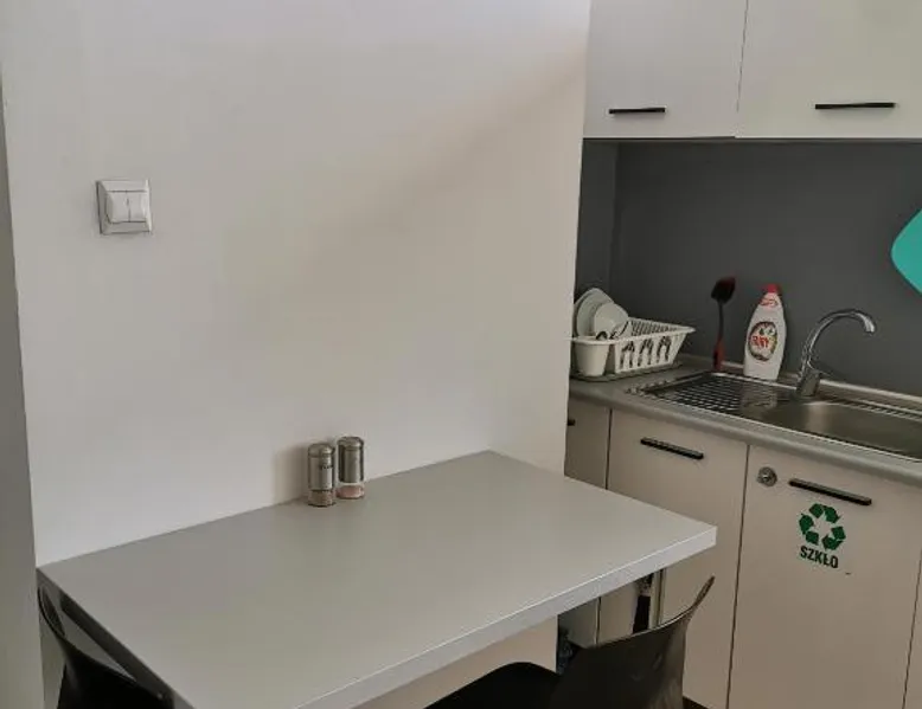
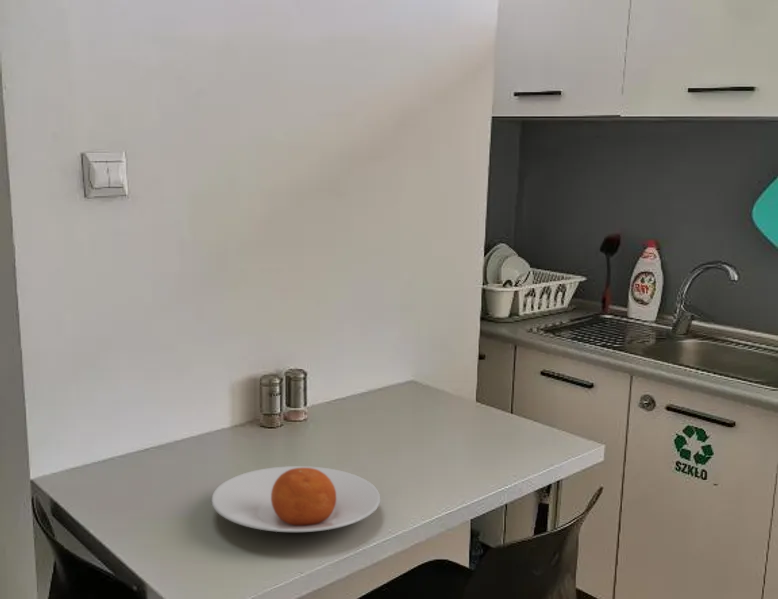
+ plate (296, 489)
